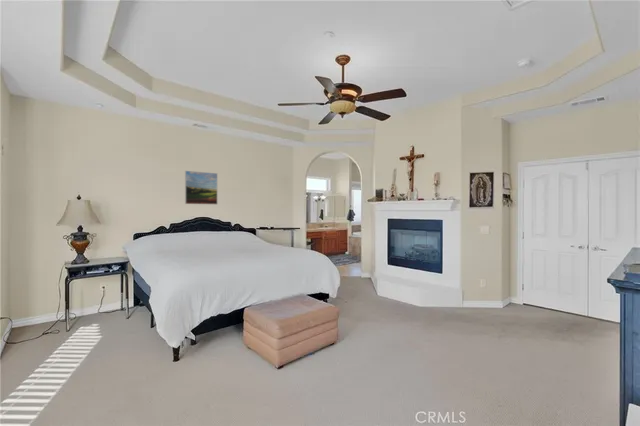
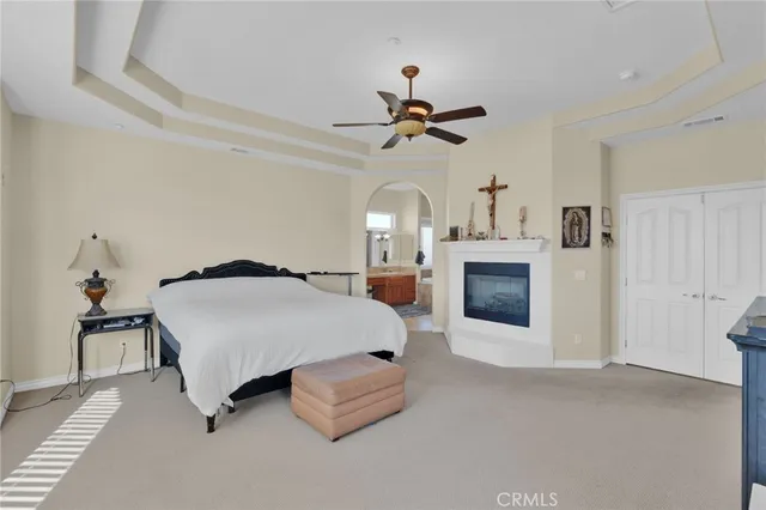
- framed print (201, 188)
